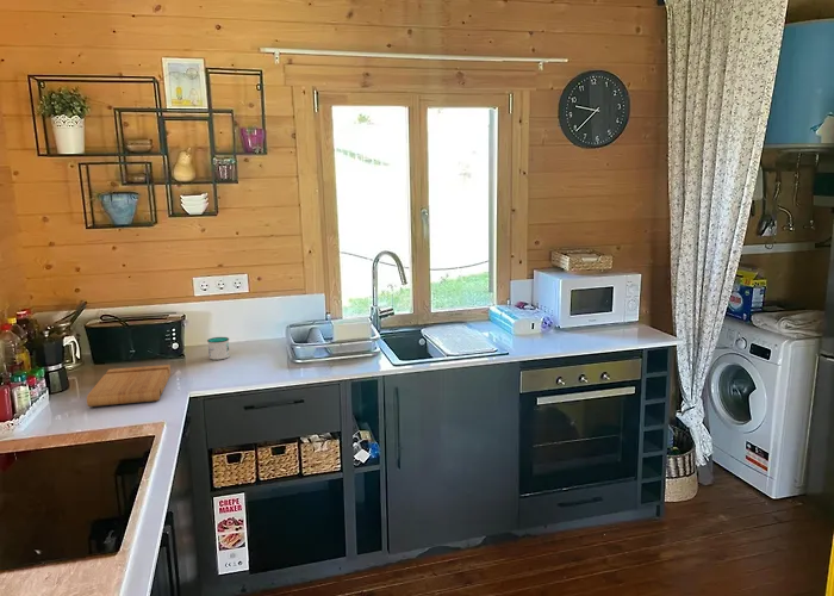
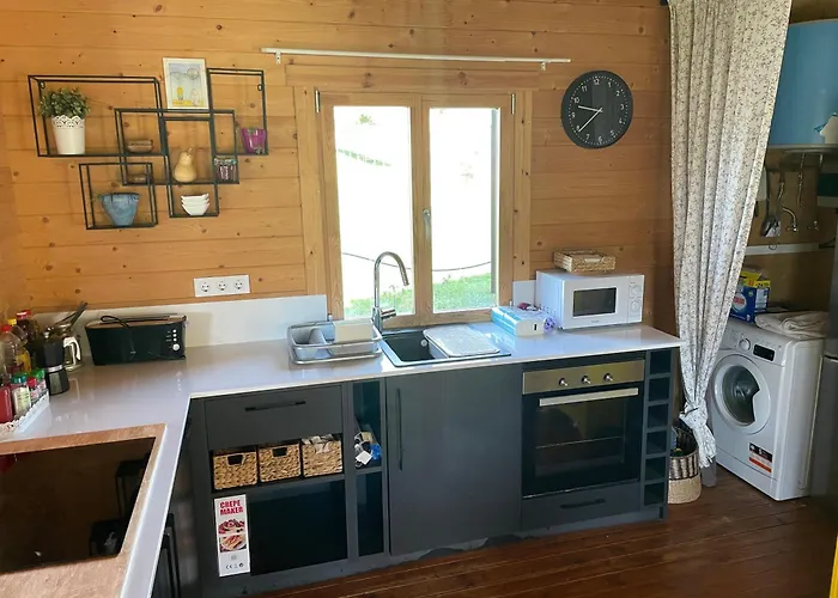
- cutting board (132, 384)
- mug (218, 347)
